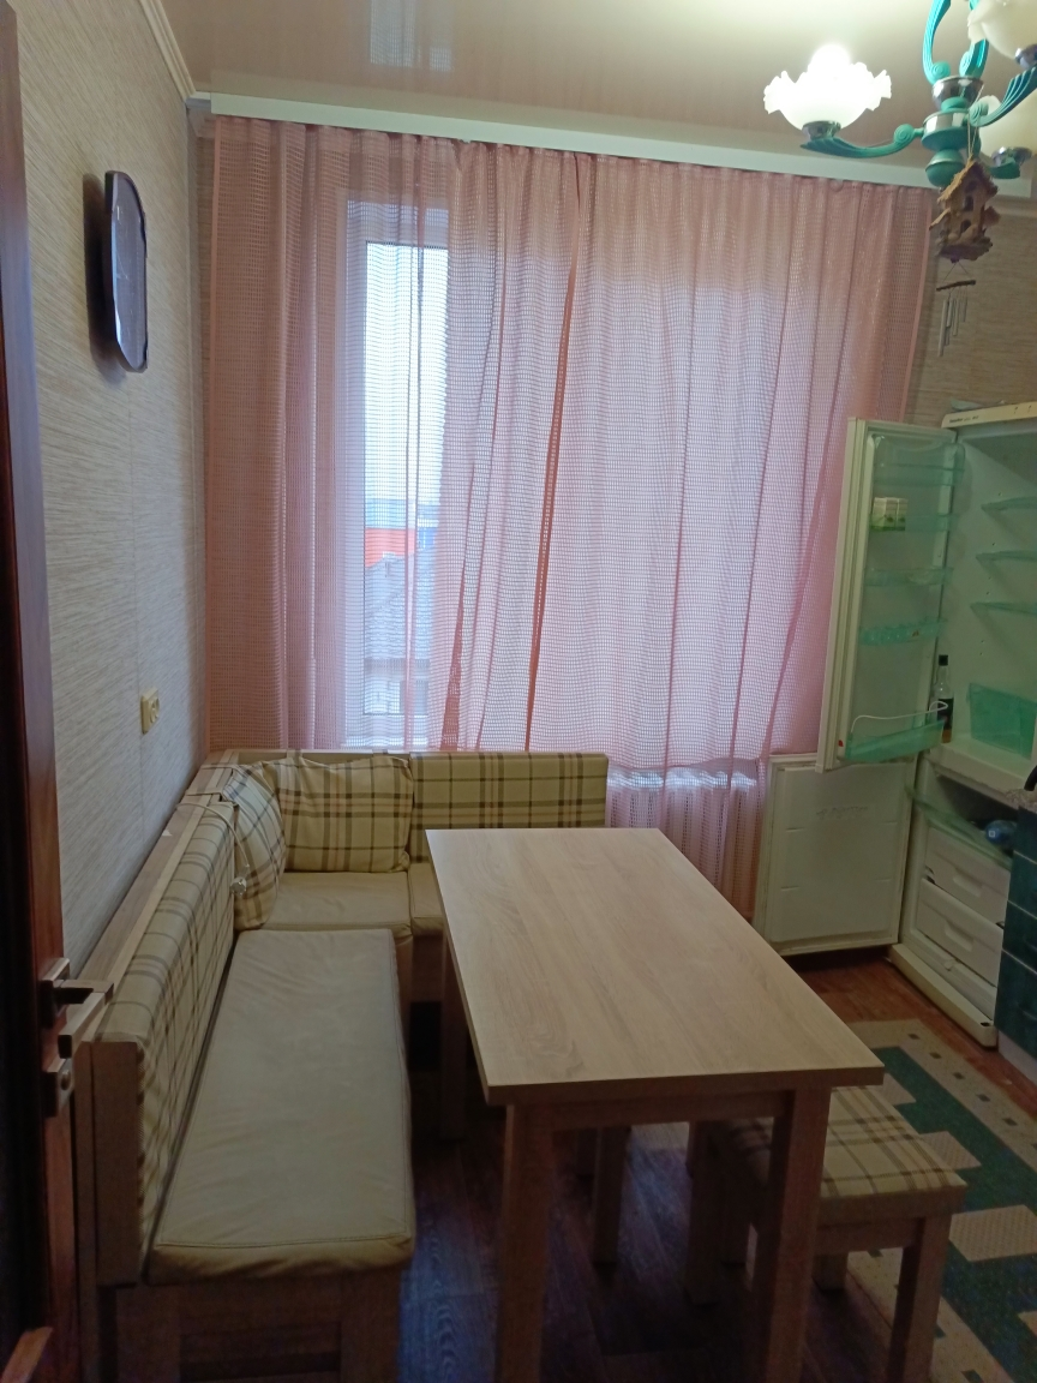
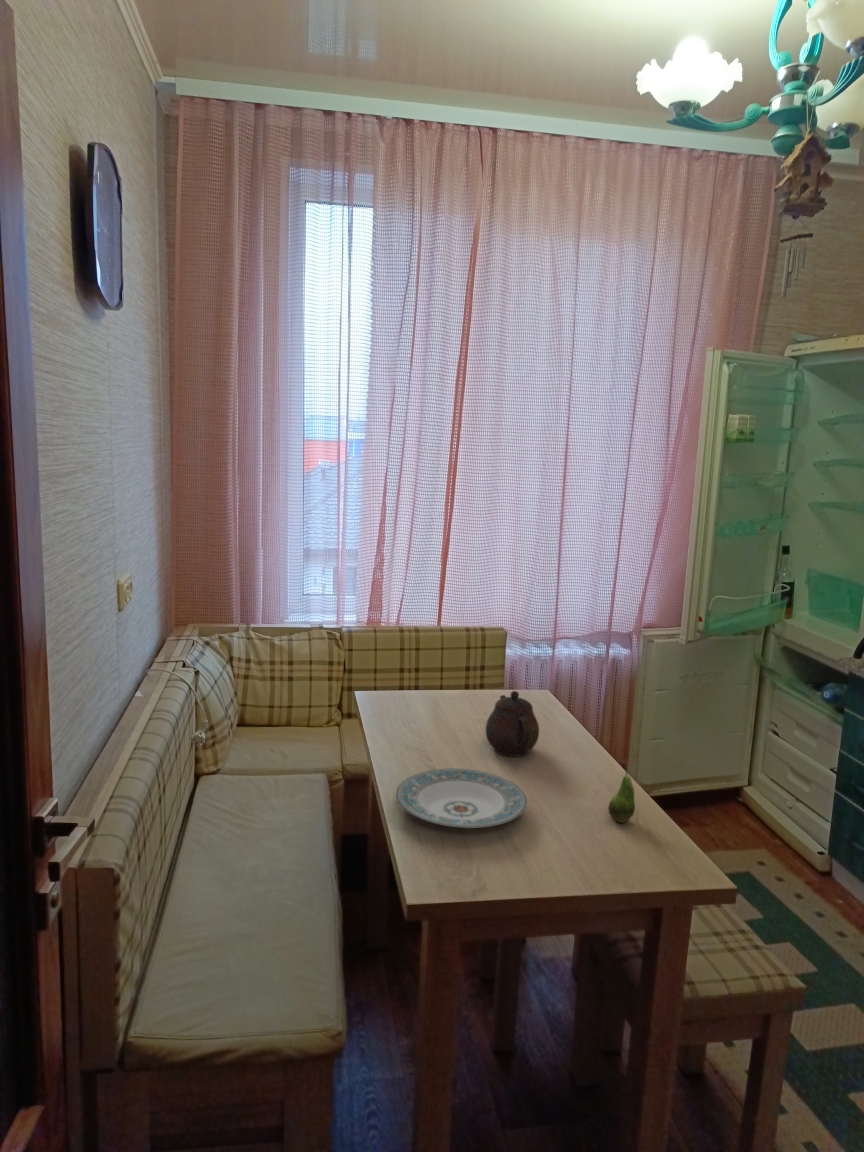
+ plate (460, 802)
+ fruit (623, 792)
+ teapot (513, 722)
